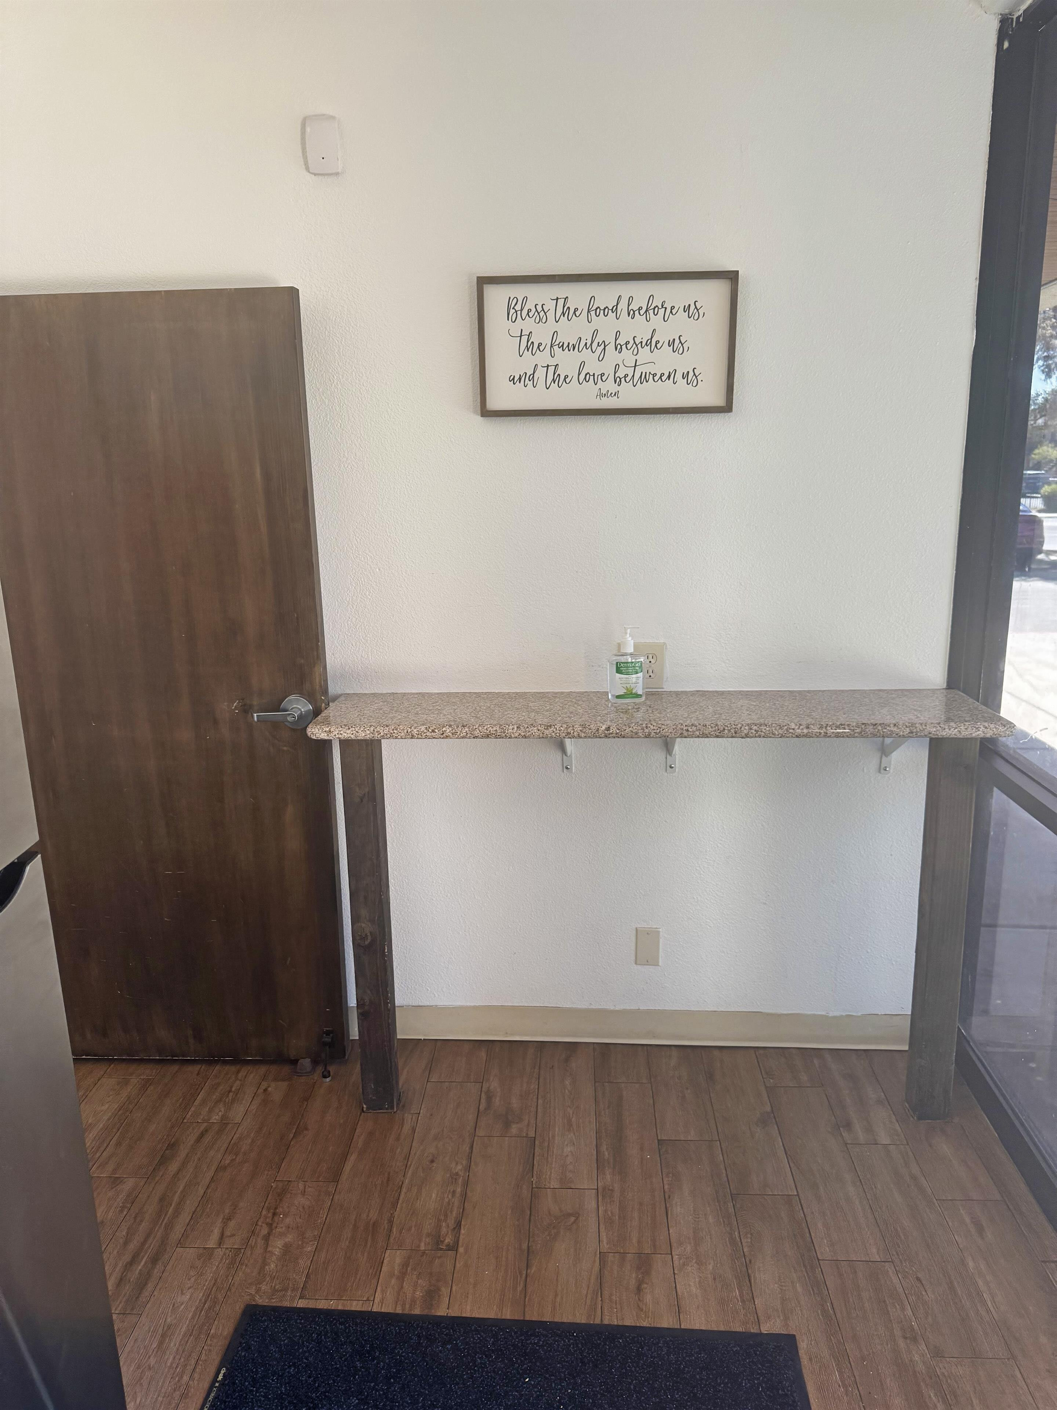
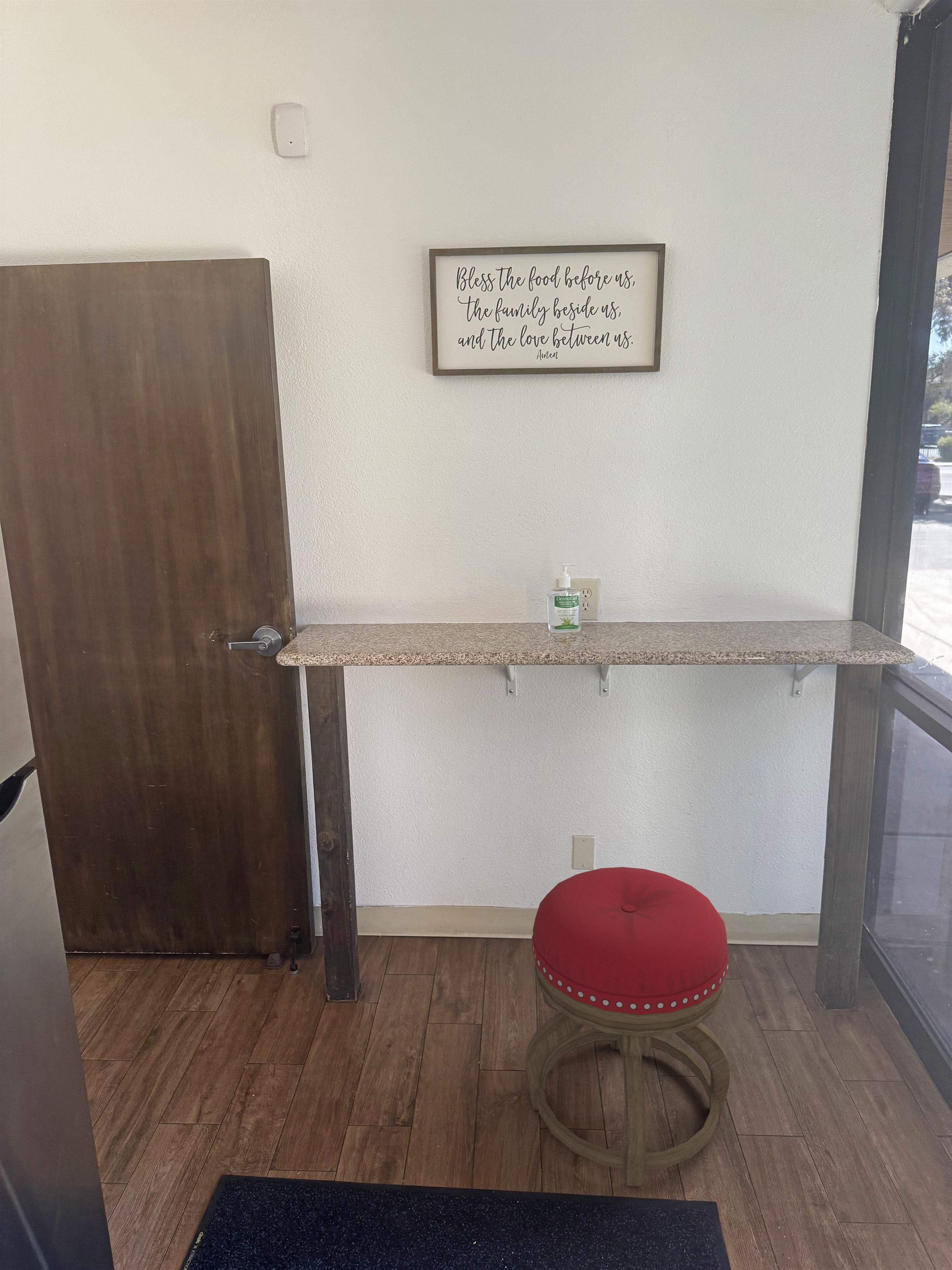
+ stool (627, 1008)
